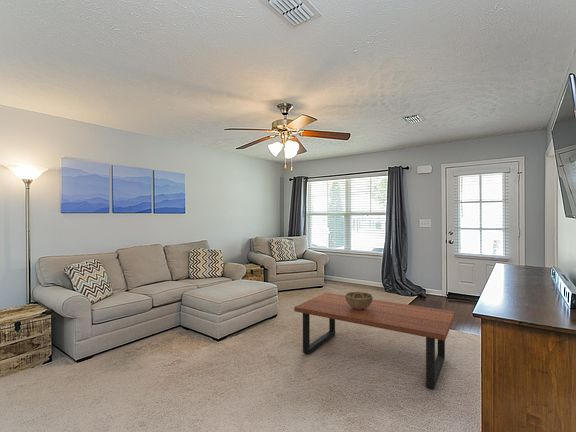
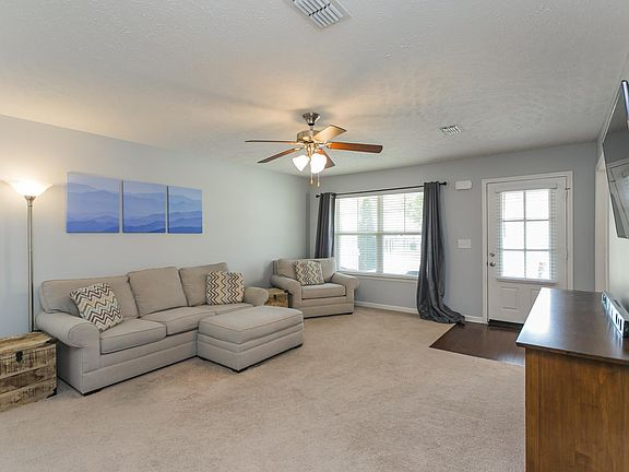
- coffee table (372, 326)
- decorative bowl (358, 301)
